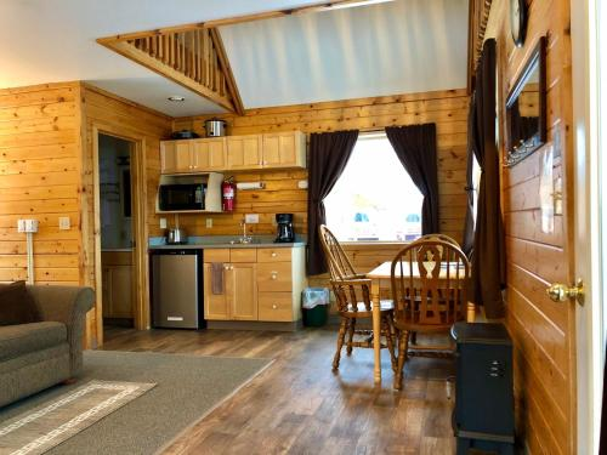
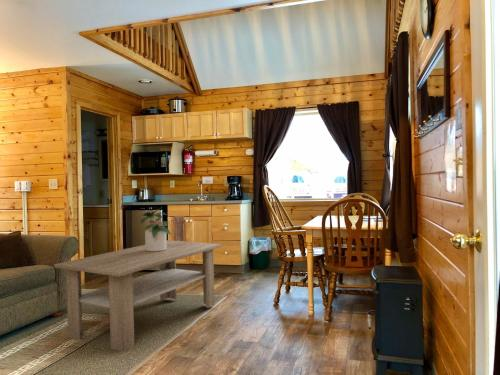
+ potted plant (153, 229)
+ coffee table (148, 286)
